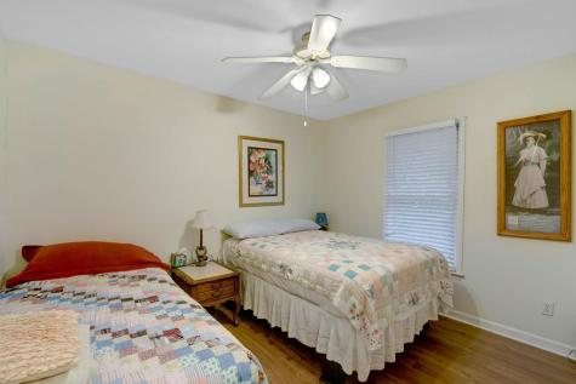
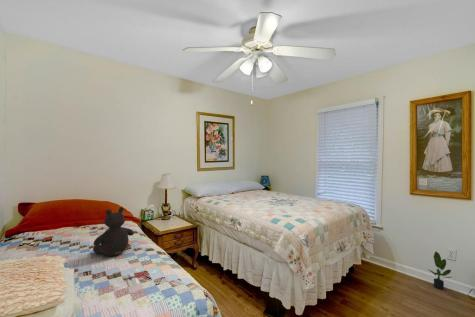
+ teddy bear (111, 230)
+ potted plant (439, 271)
